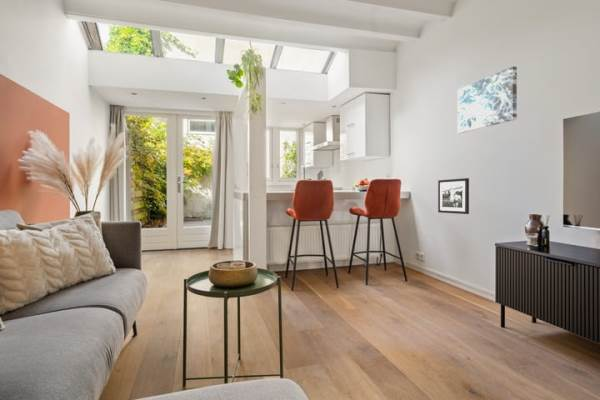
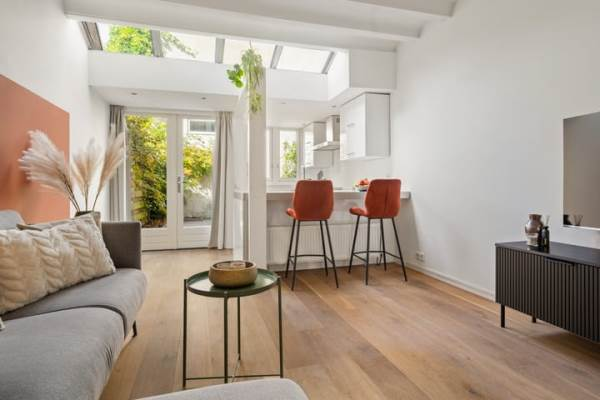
- picture frame (452, 196)
- wall art (484, 103)
